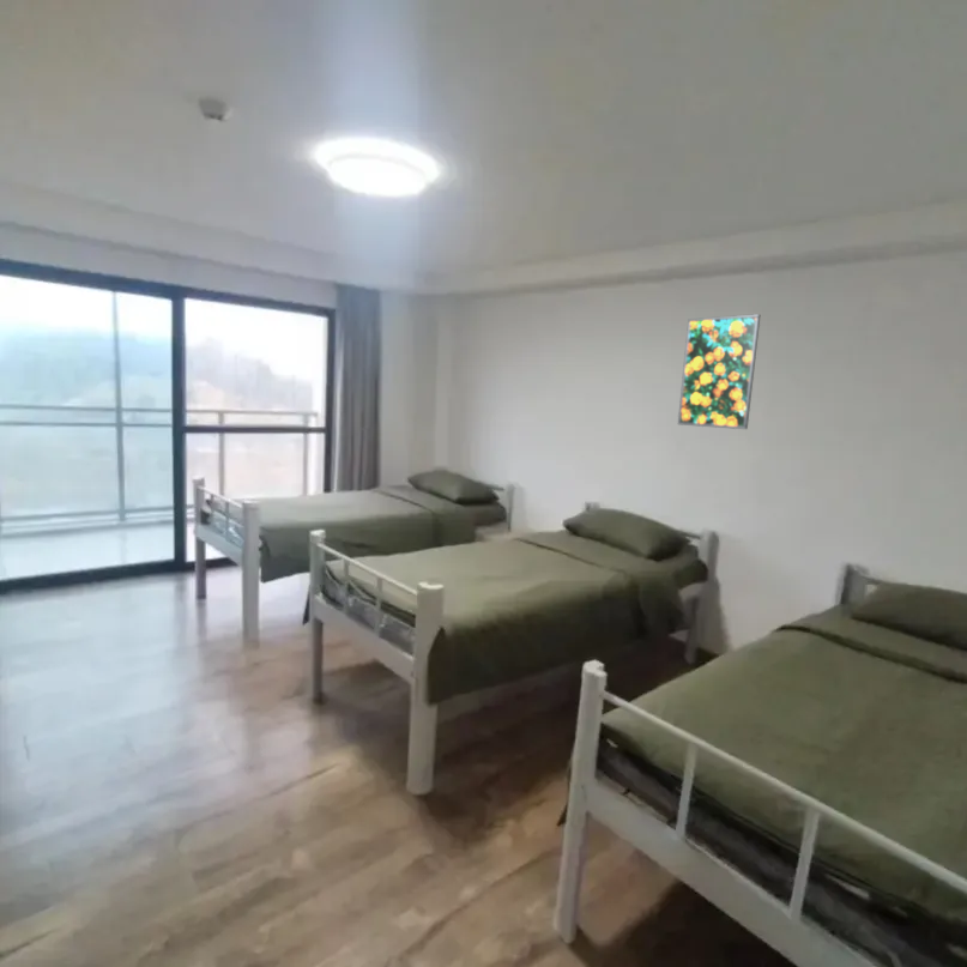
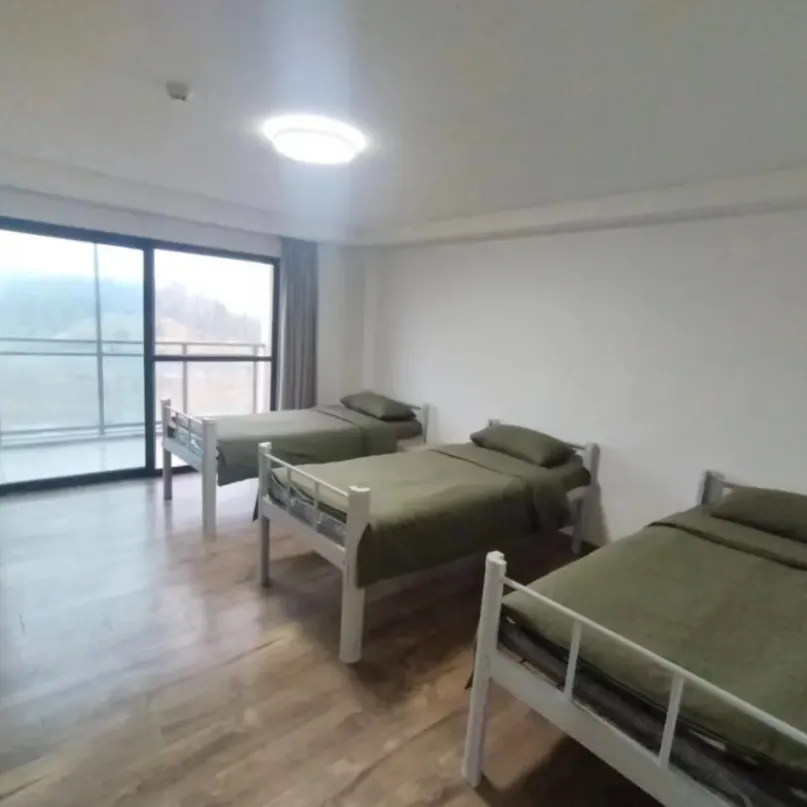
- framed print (717, 371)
